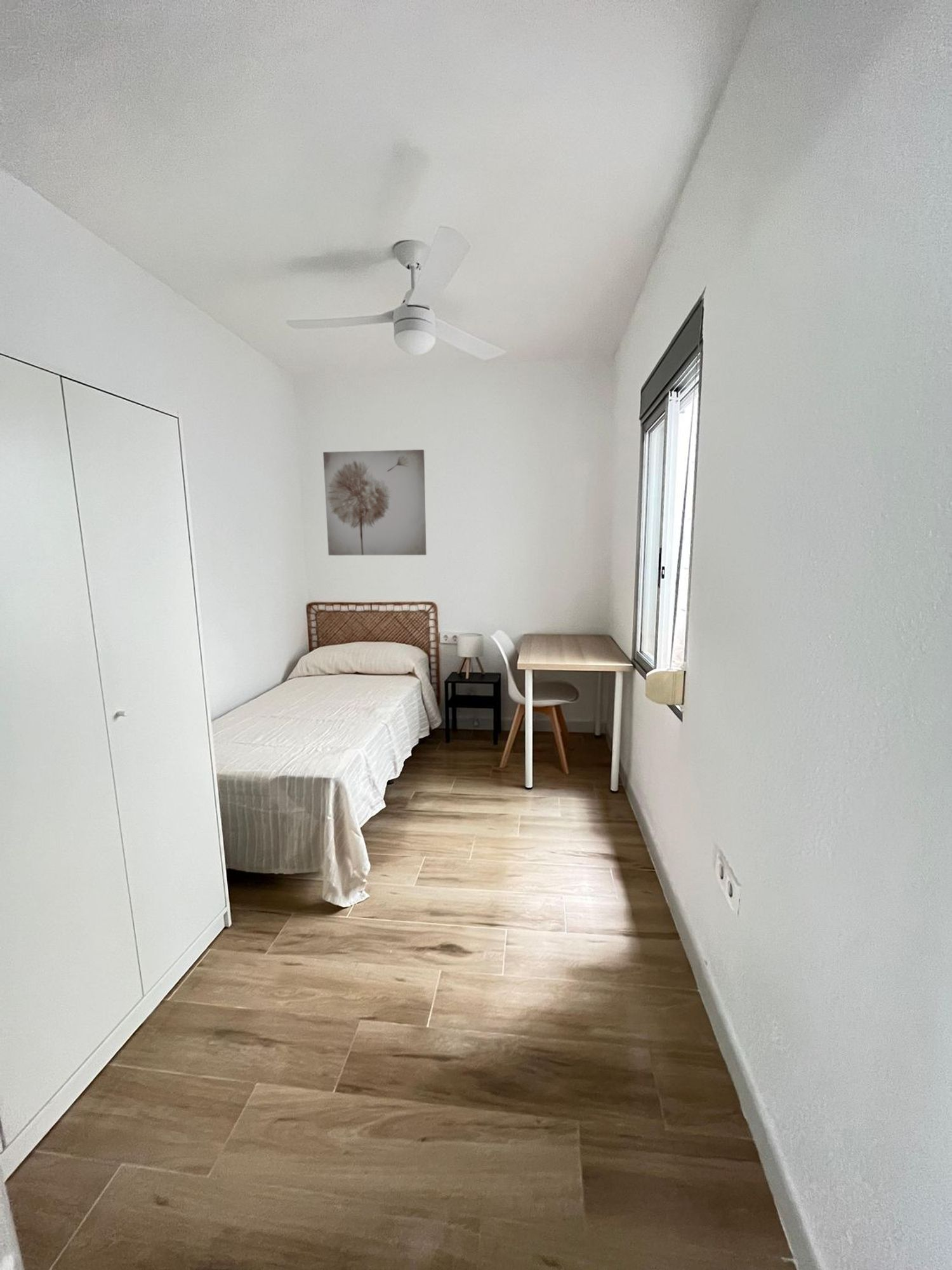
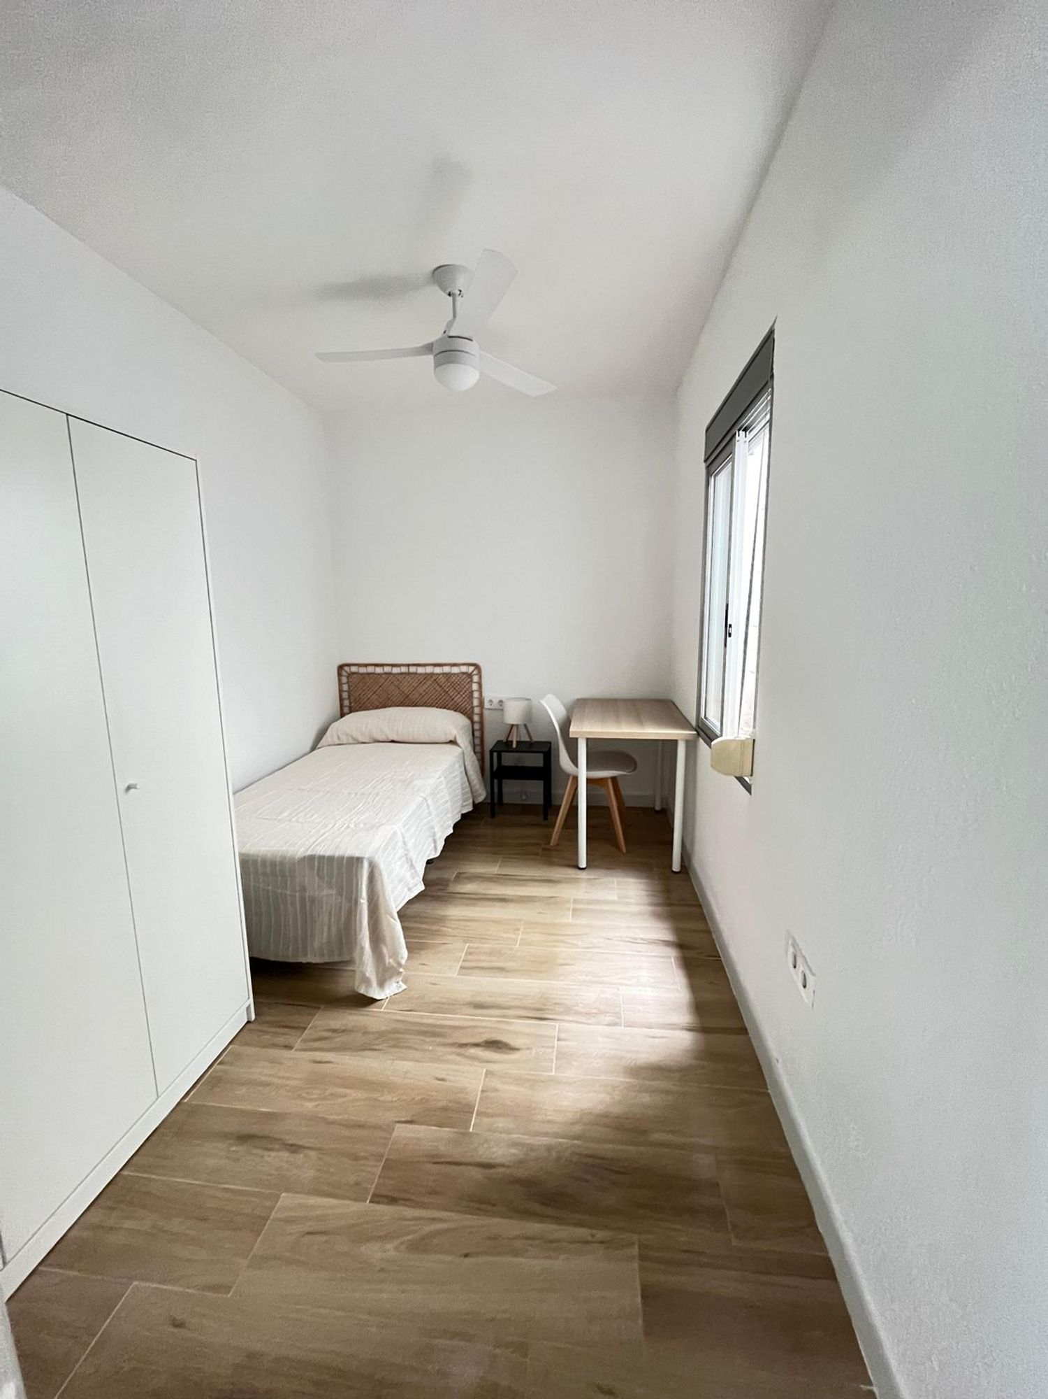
- wall art (375, 504)
